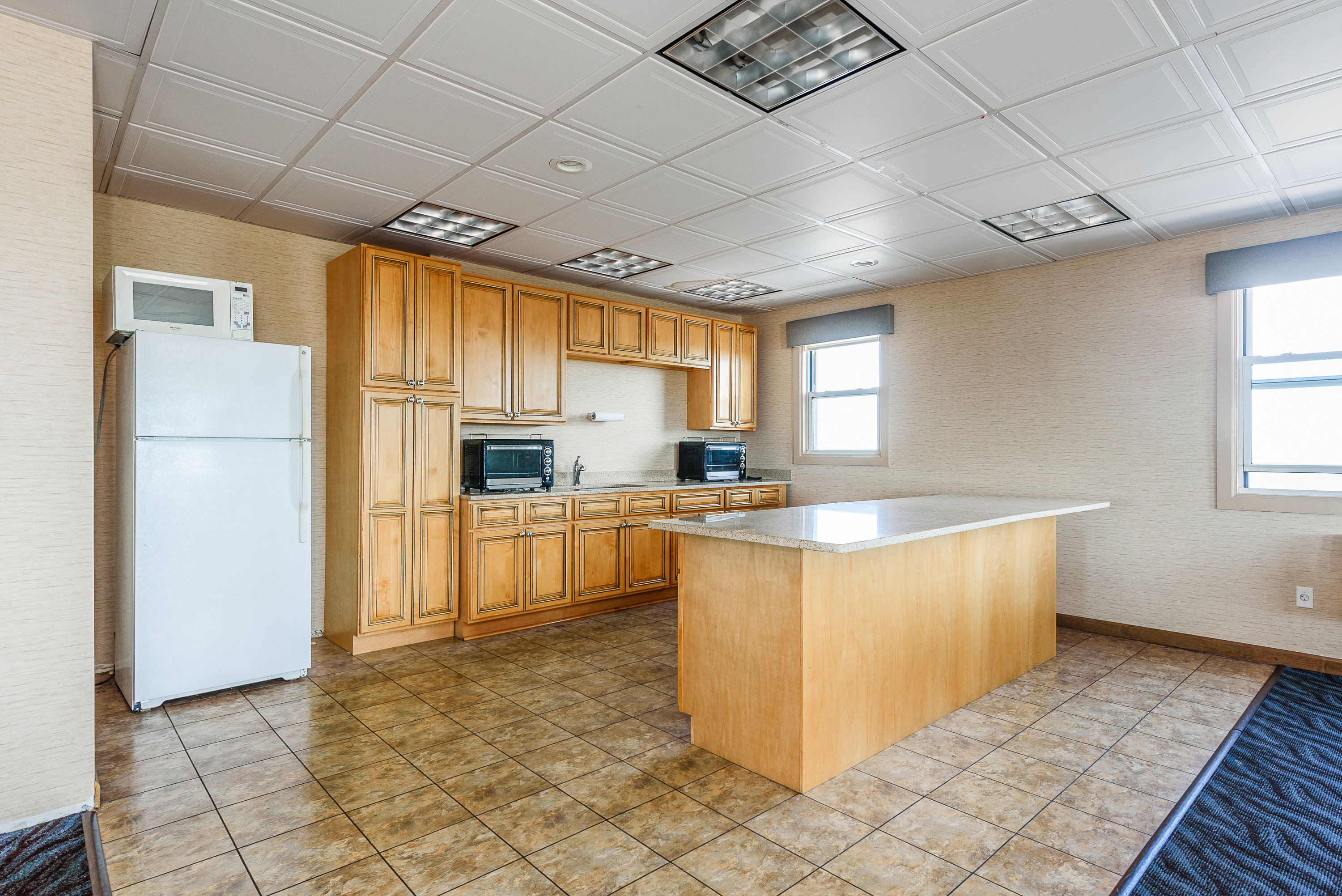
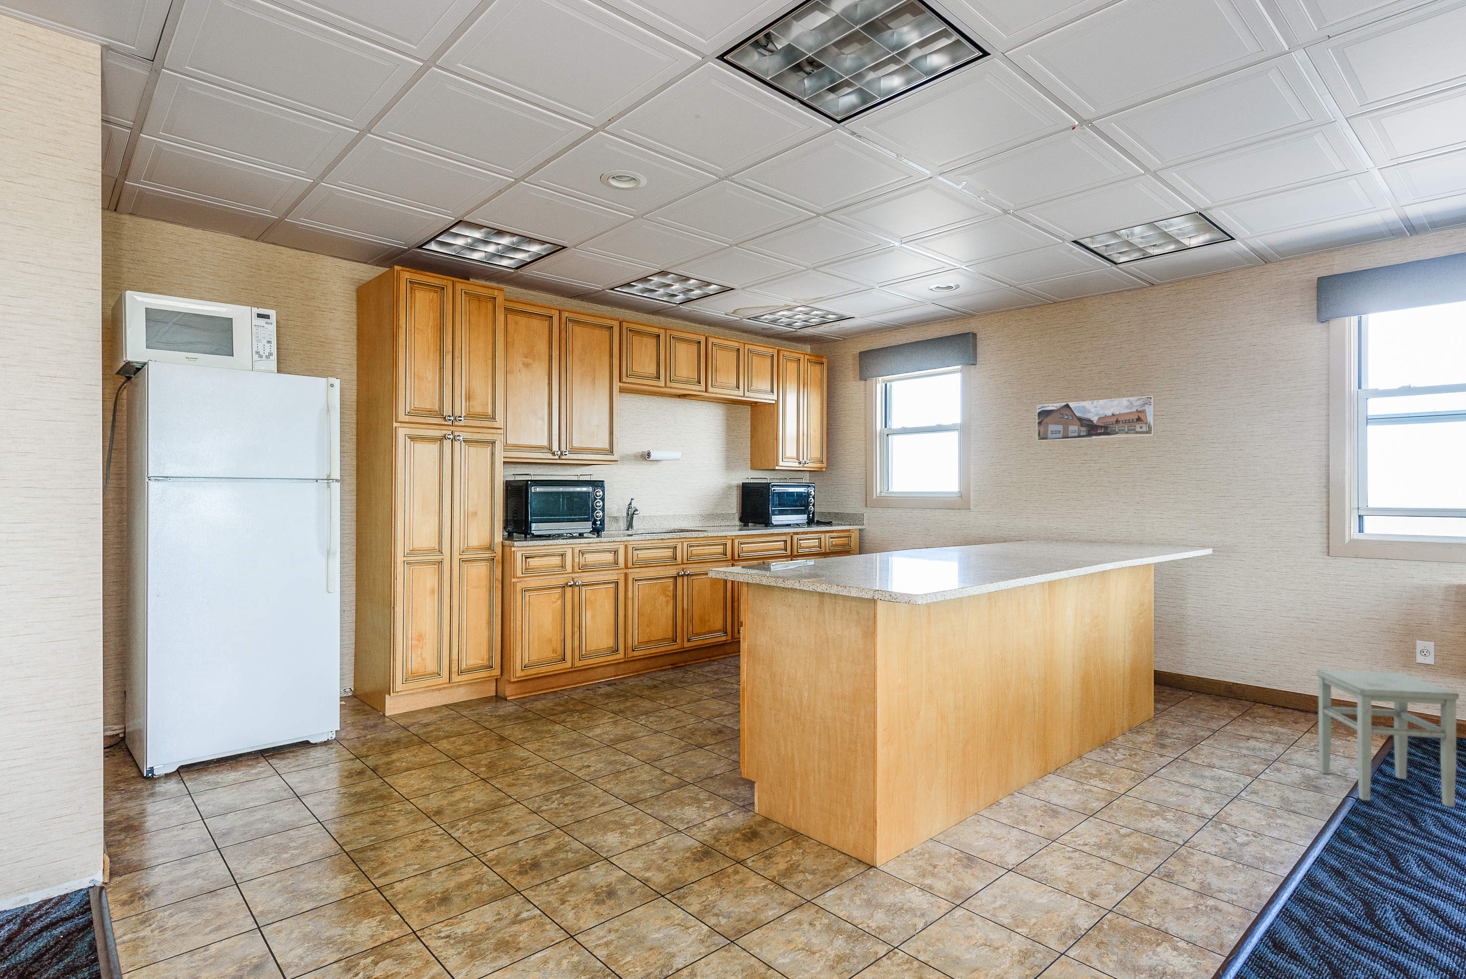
+ stool (1383, 734)
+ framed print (1092, 420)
